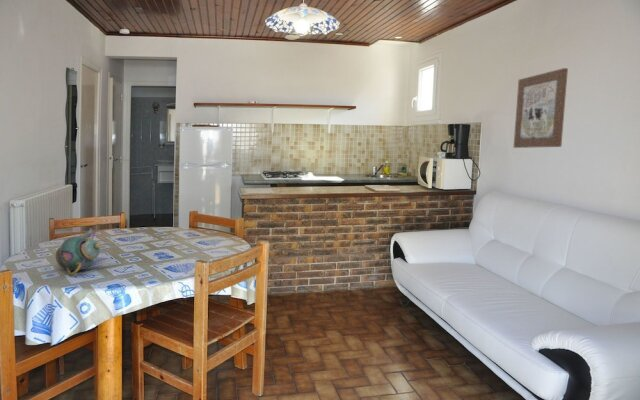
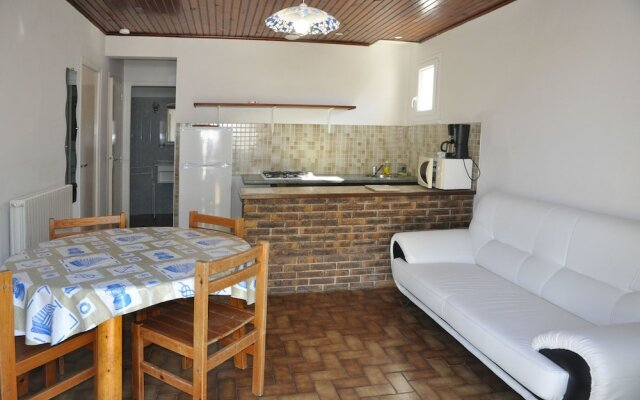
- wall art (538, 111)
- teapot (80, 250)
